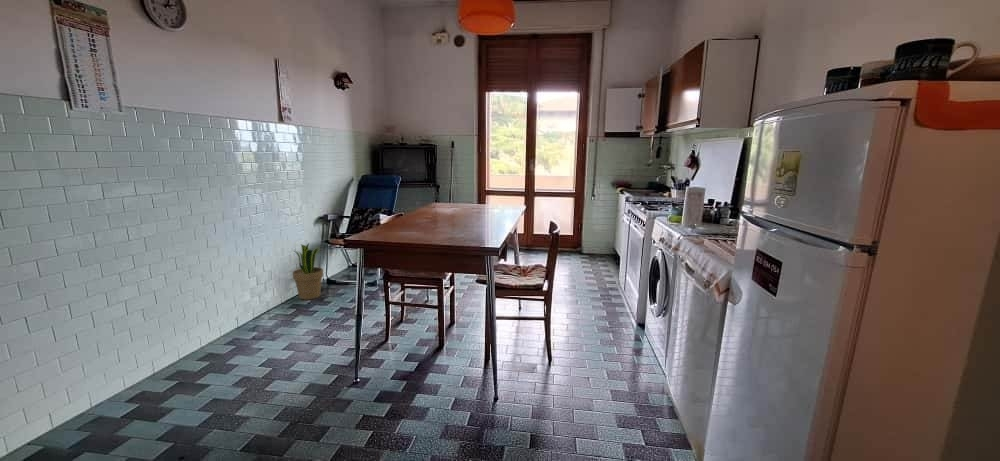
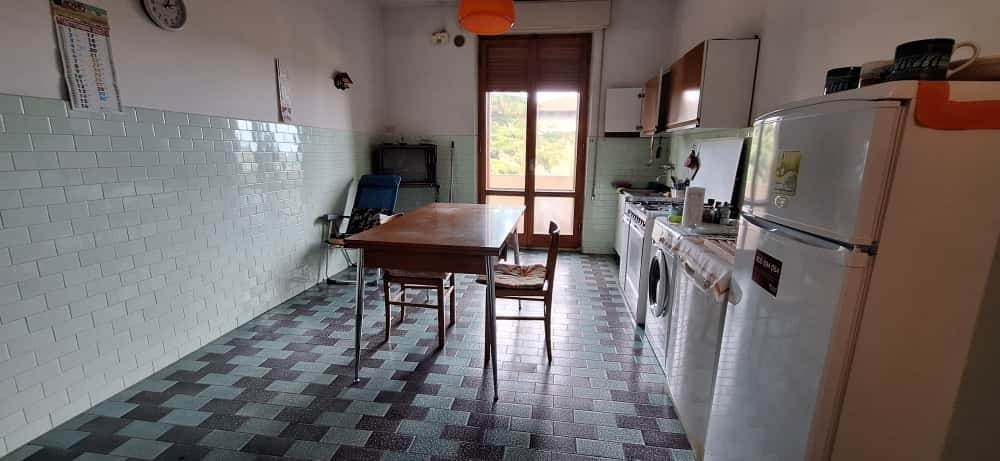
- potted plant (310, 269)
